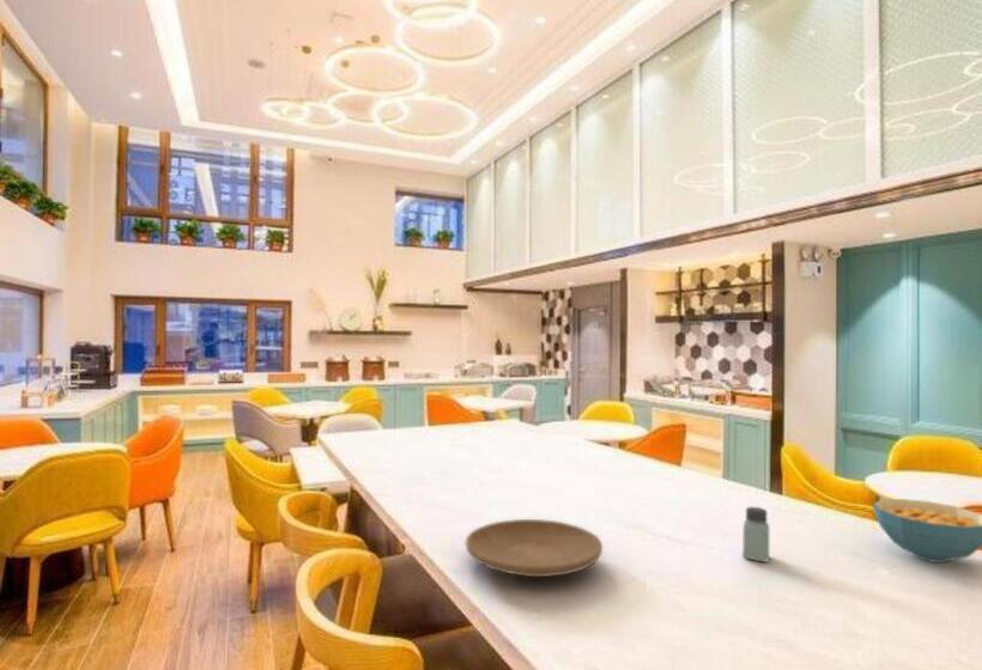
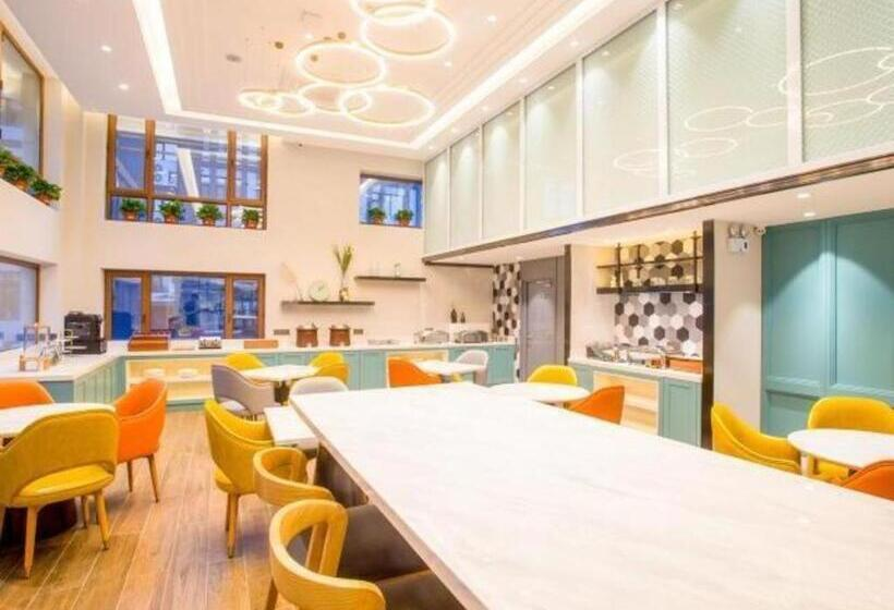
- plate (533, 550)
- saltshaker (756, 532)
- cereal bowl (929, 534)
